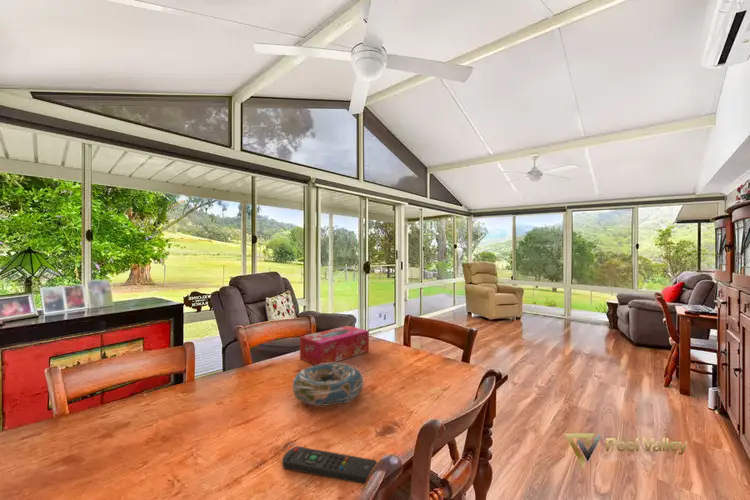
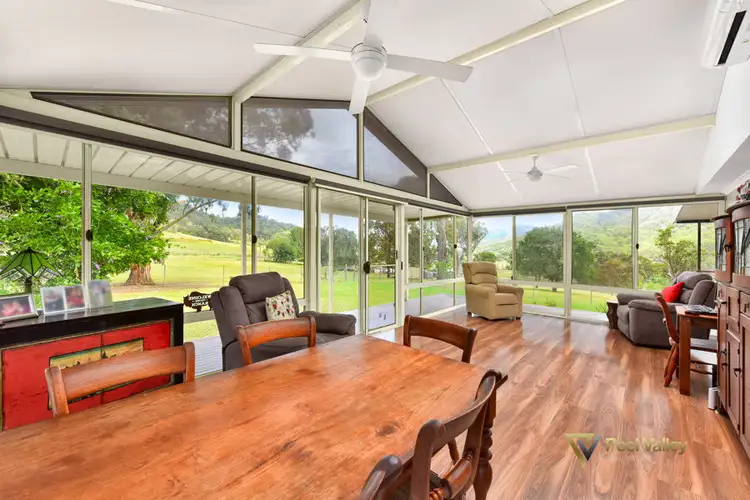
- remote control (329, 463)
- decorative bowl (328, 383)
- tissue box (335, 344)
